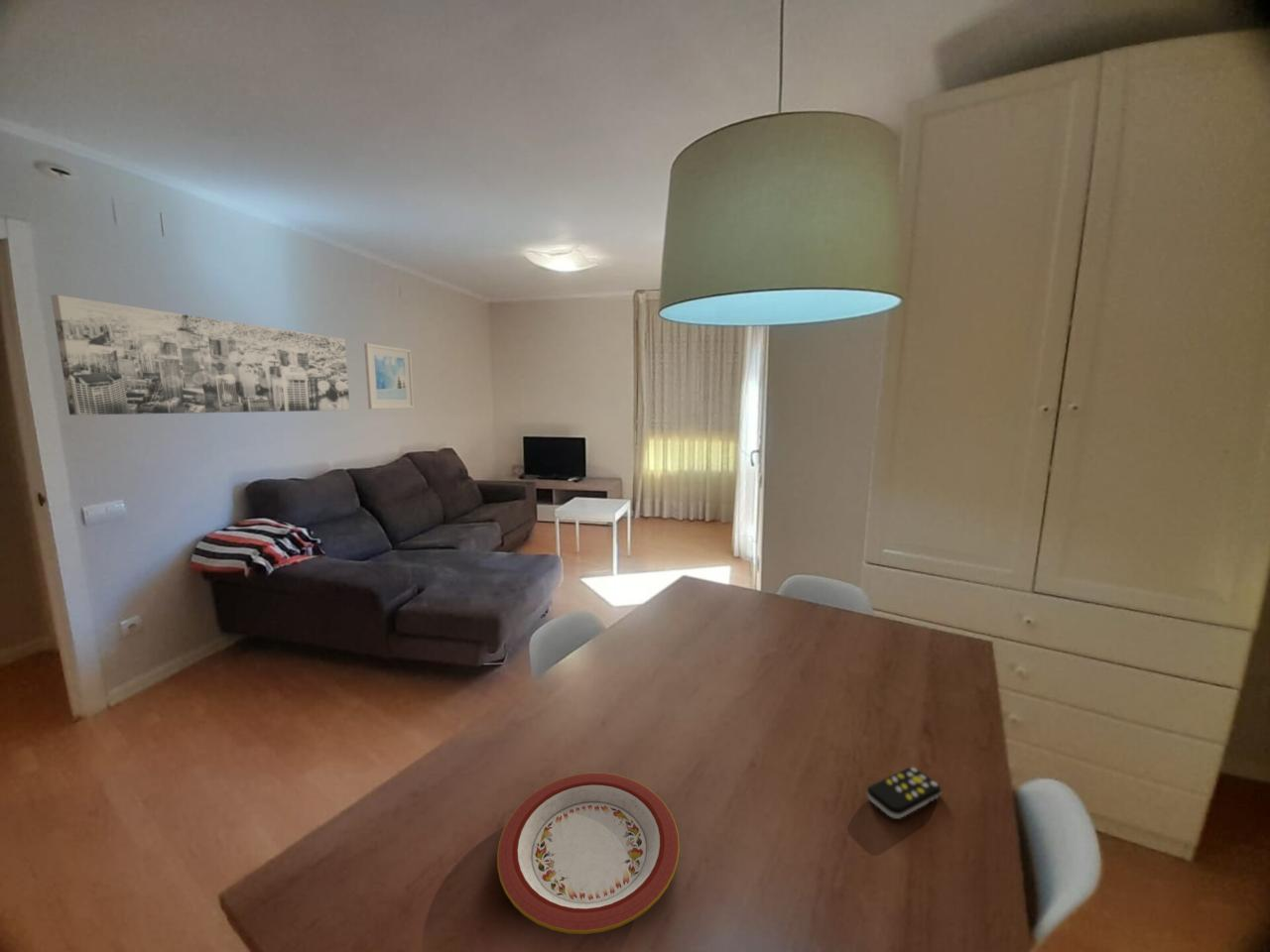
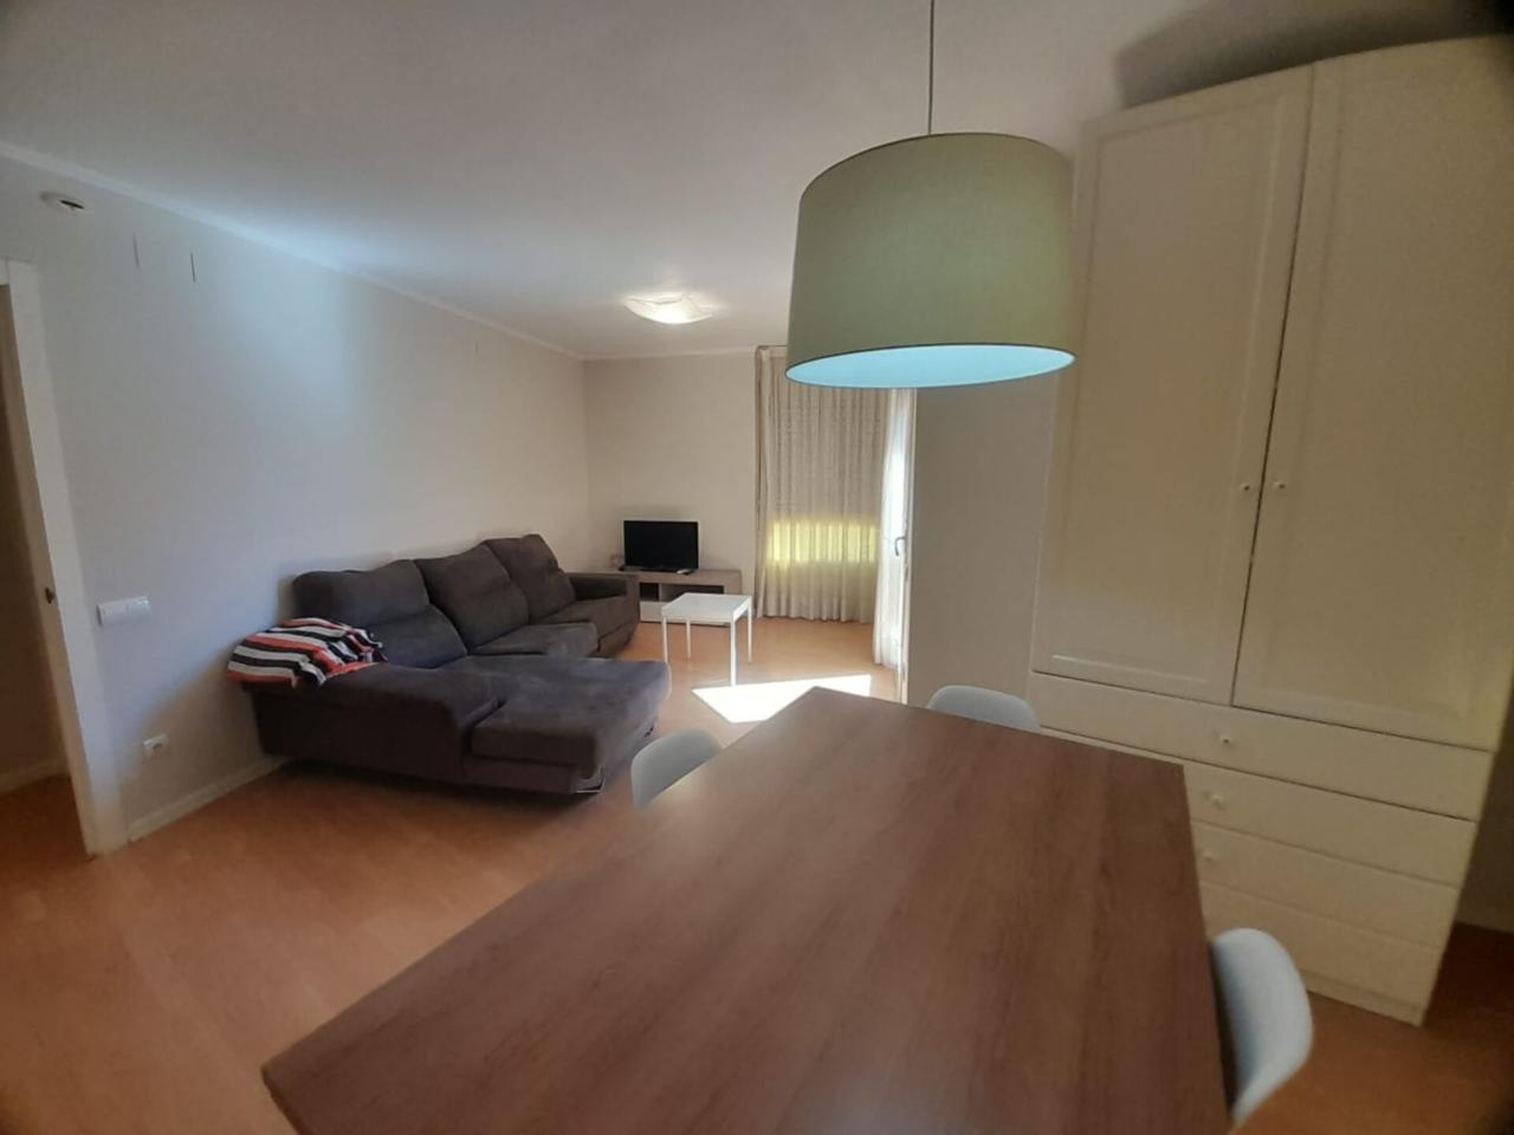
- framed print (390, 378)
- remote control (904, 790)
- plate (589, 844)
- wall art (239, 367)
